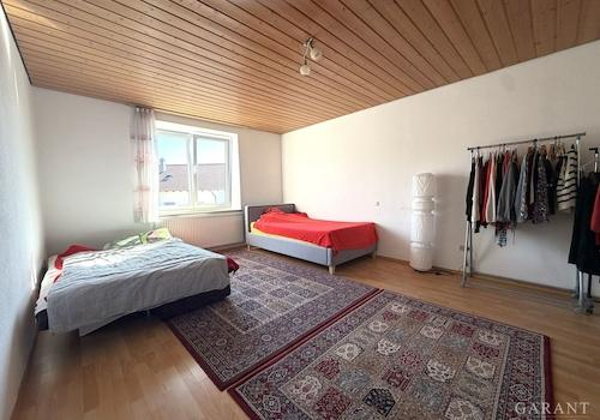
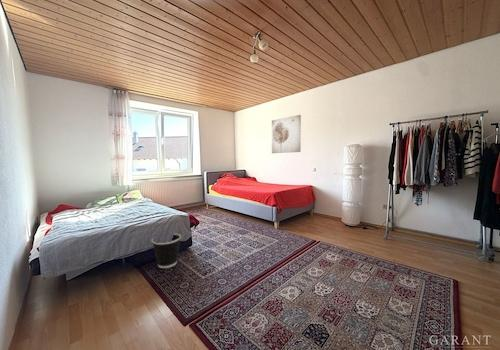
+ wall art (285, 135)
+ wastebasket (167, 250)
